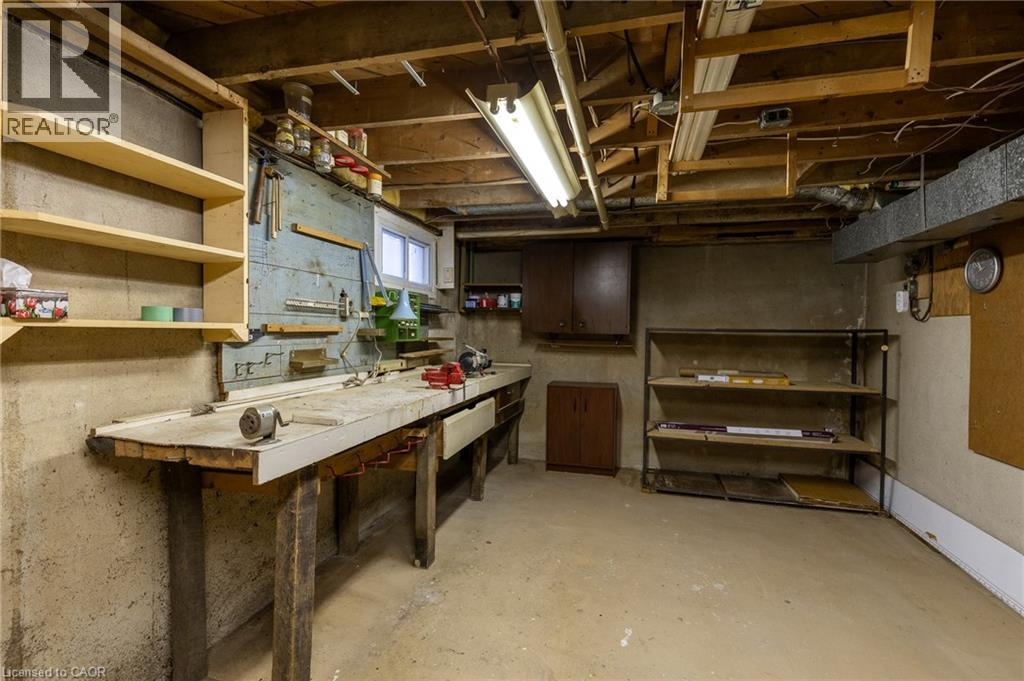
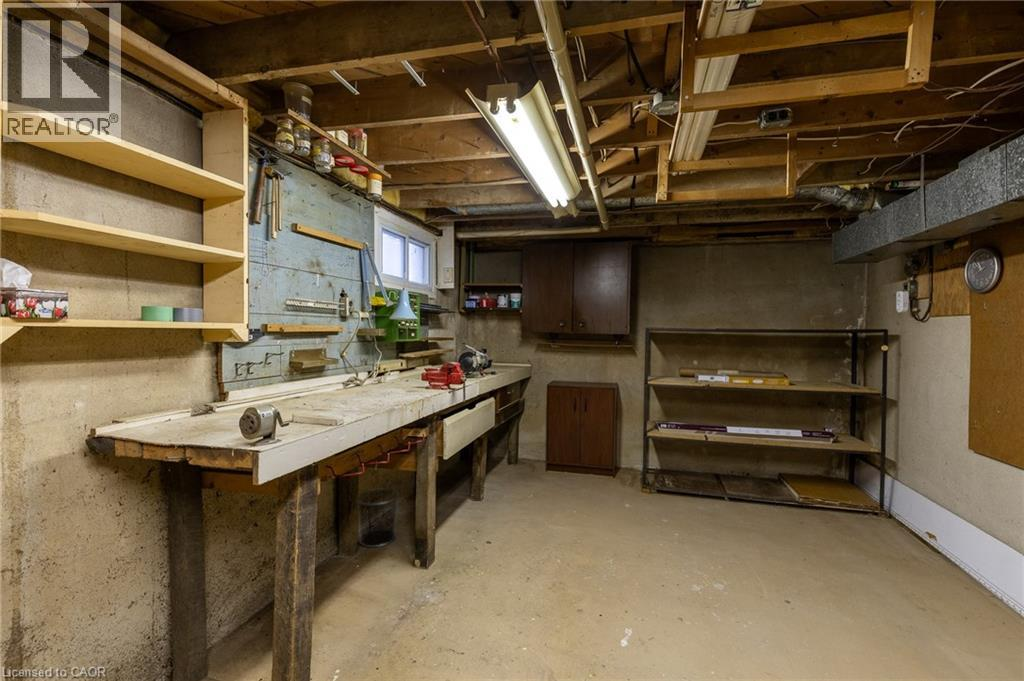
+ waste bin (377, 517)
